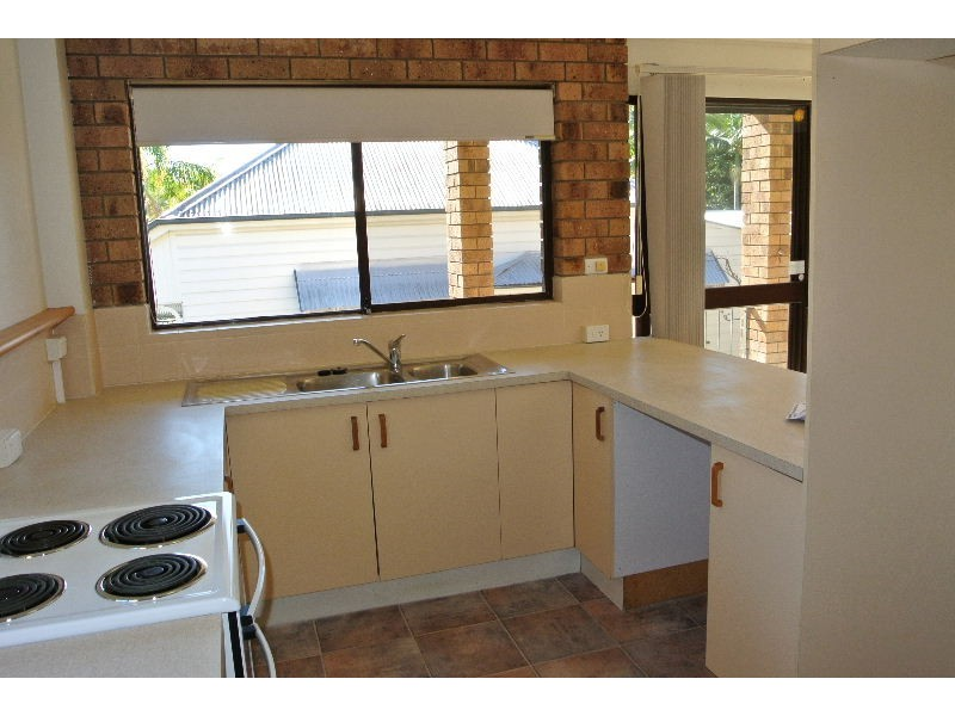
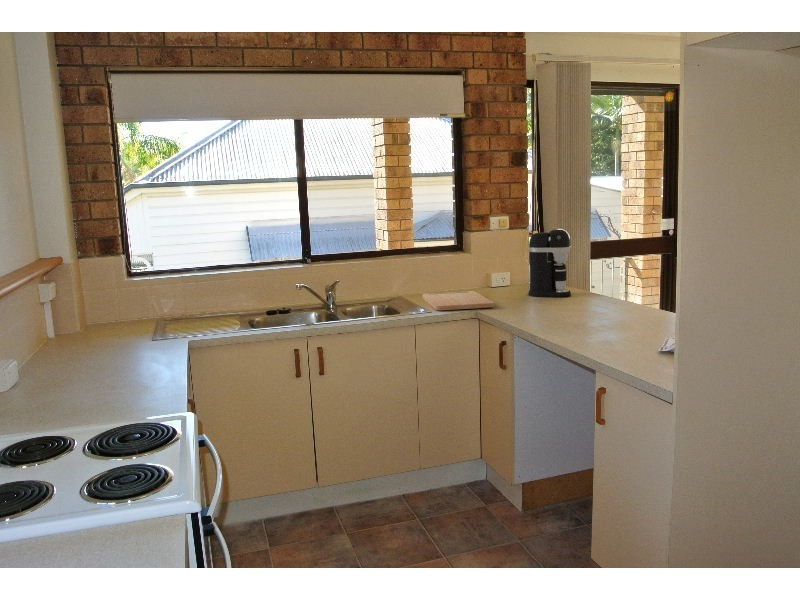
+ coffee maker (549, 262)
+ cutting board (456, 300)
